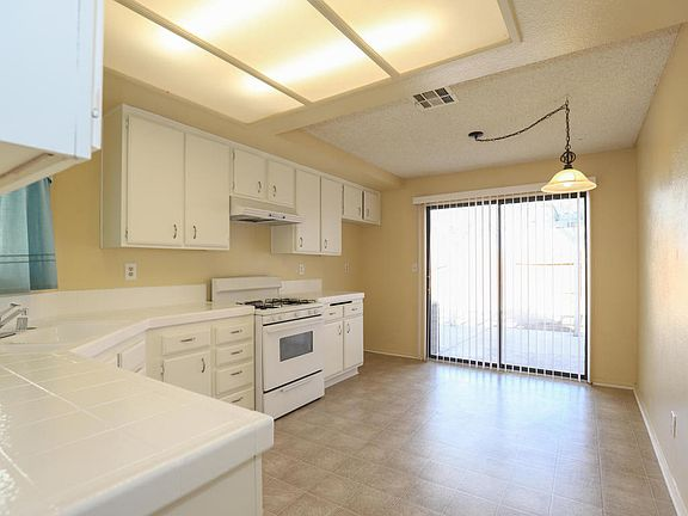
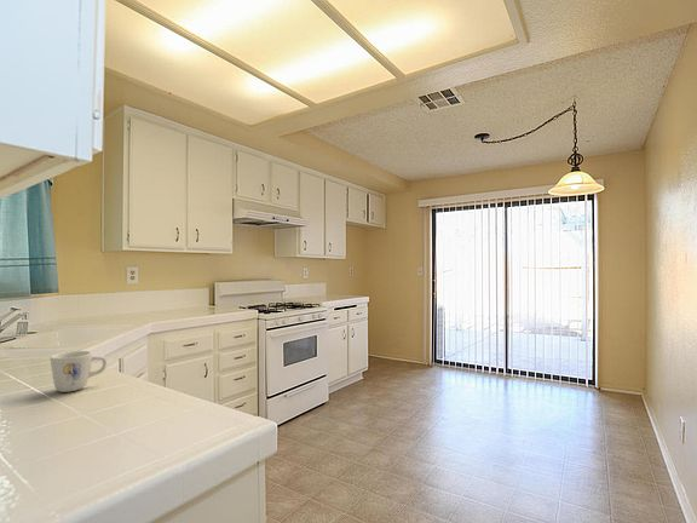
+ mug (79, 370)
